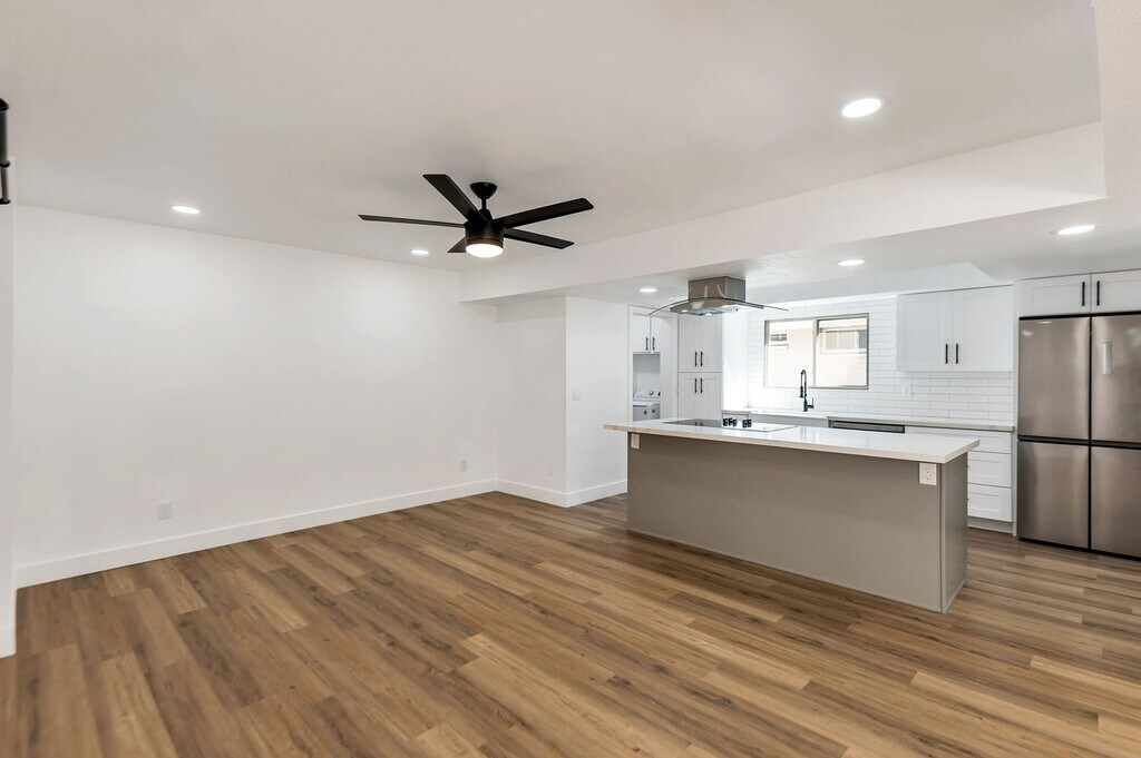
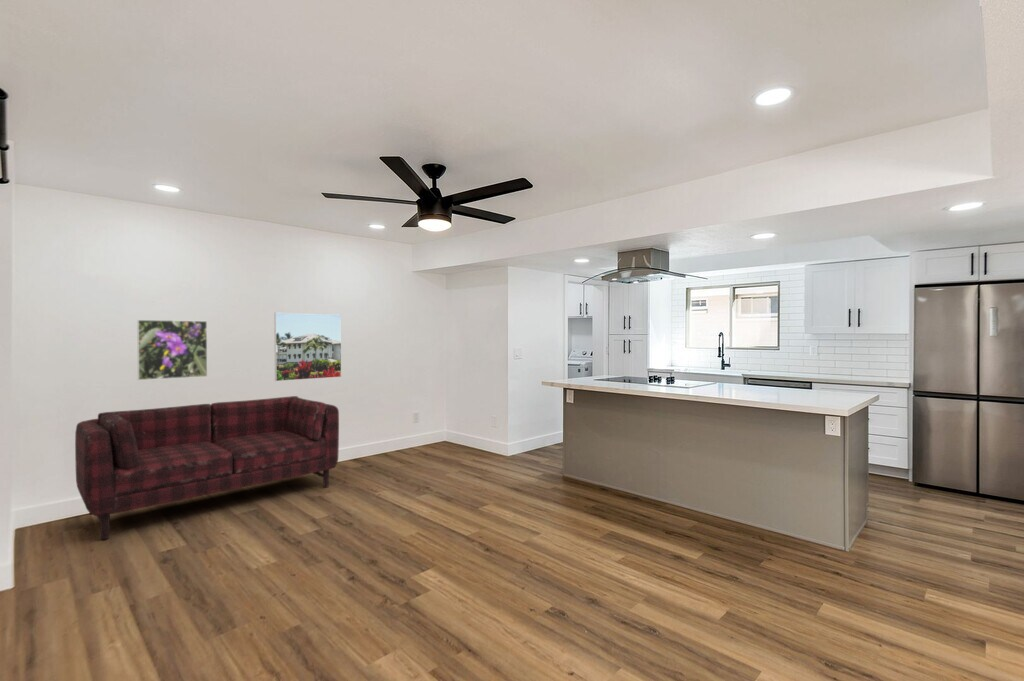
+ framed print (173, 349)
+ sofa (218, 452)
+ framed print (309, 346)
